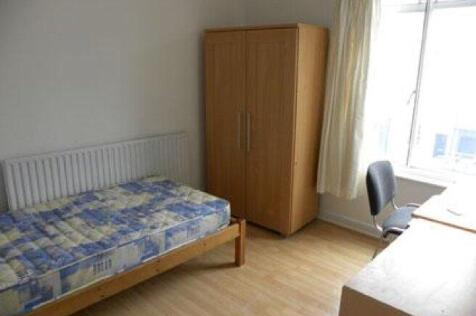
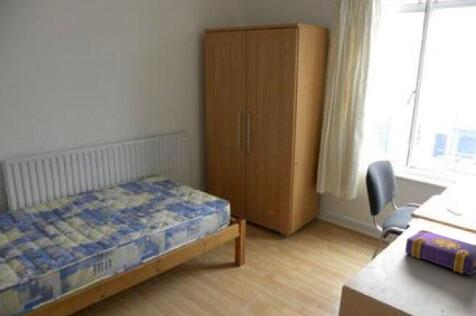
+ book (444, 250)
